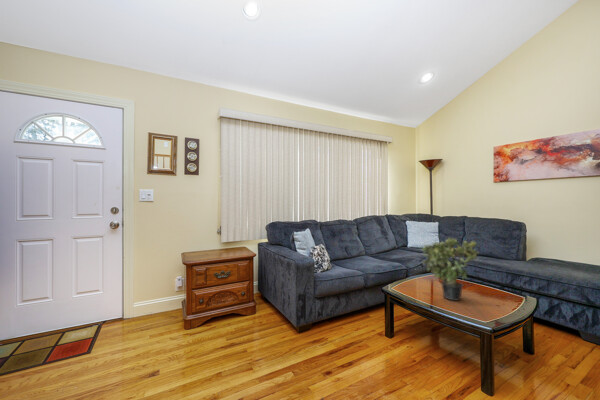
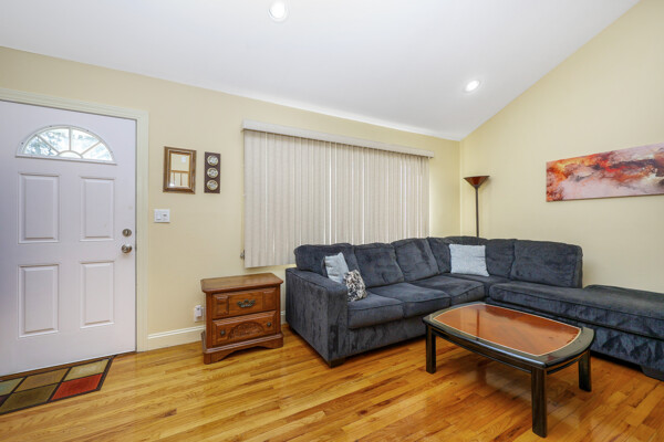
- potted plant (449, 266)
